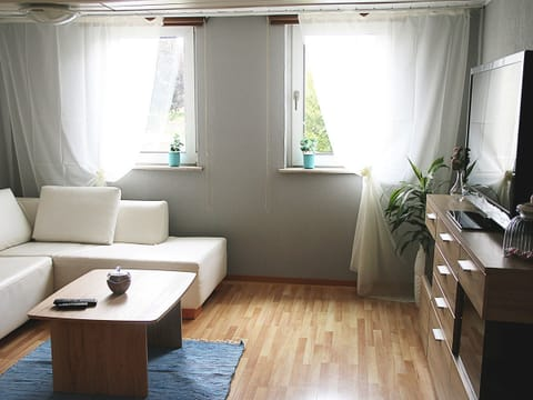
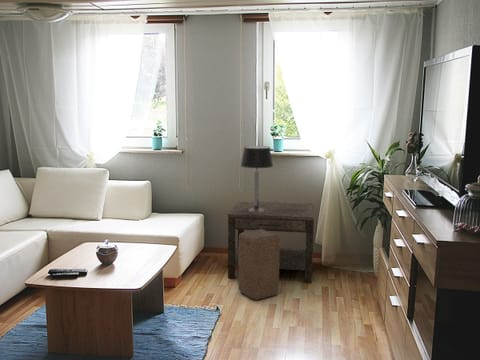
+ table lamp (256, 178)
+ side table (272, 230)
+ stool (258, 263)
